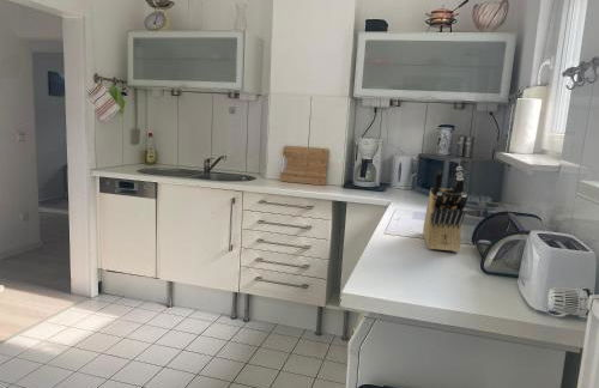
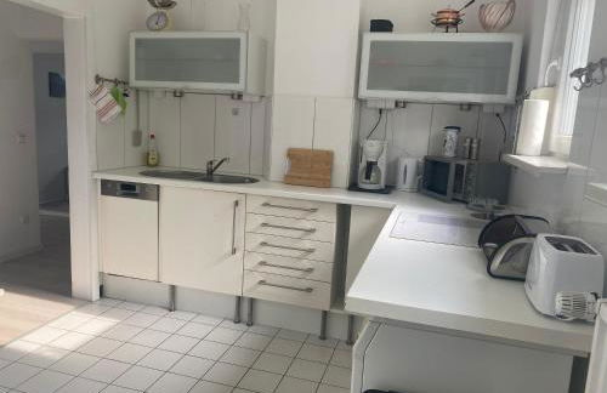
- knife block (444, 205)
